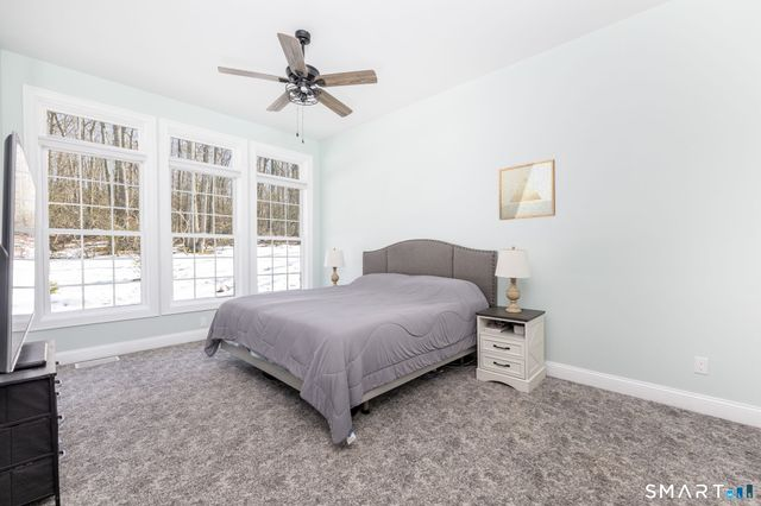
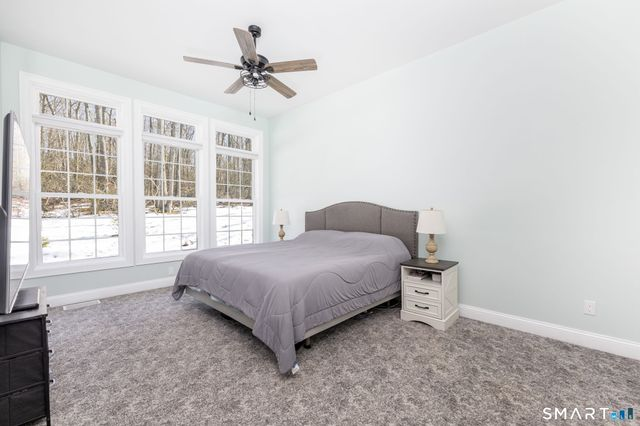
- wall art (524, 191)
